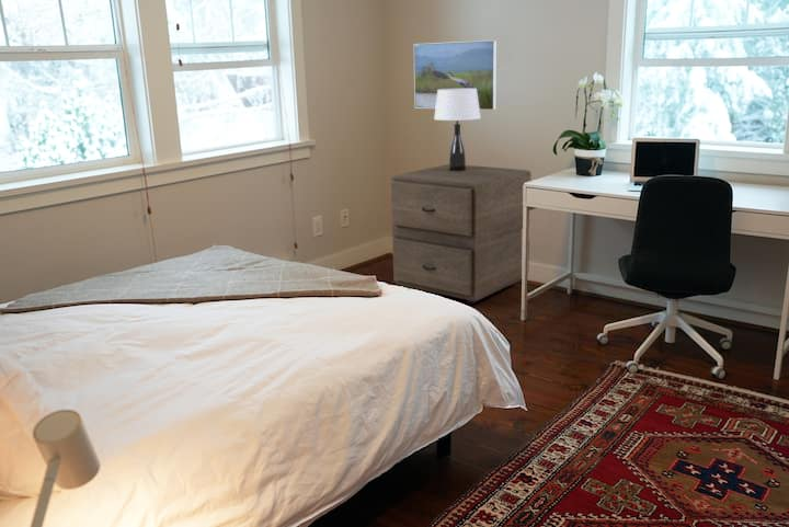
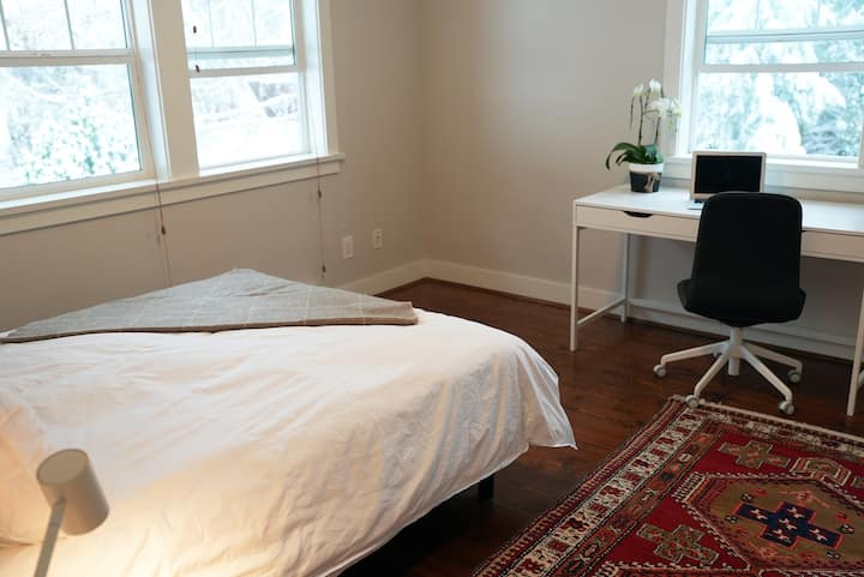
- filing cabinet (458, 230)
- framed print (454, 76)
- table lamp (457, 129)
